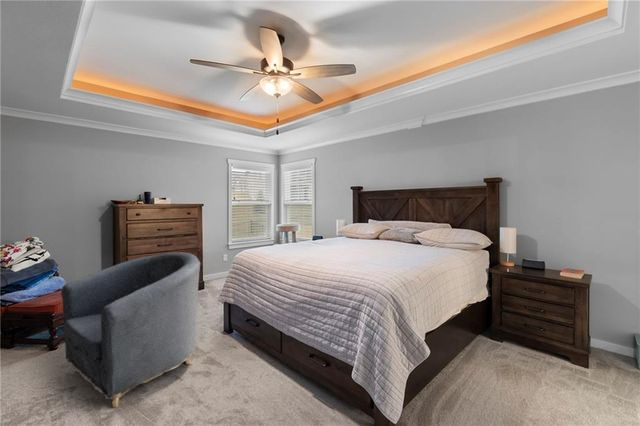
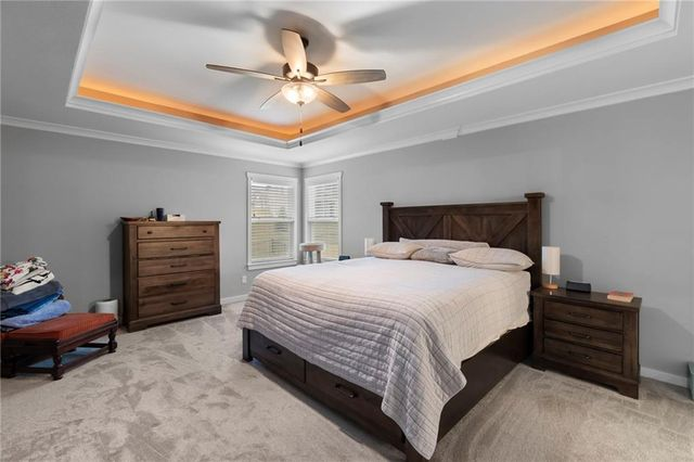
- armchair (132, 317)
